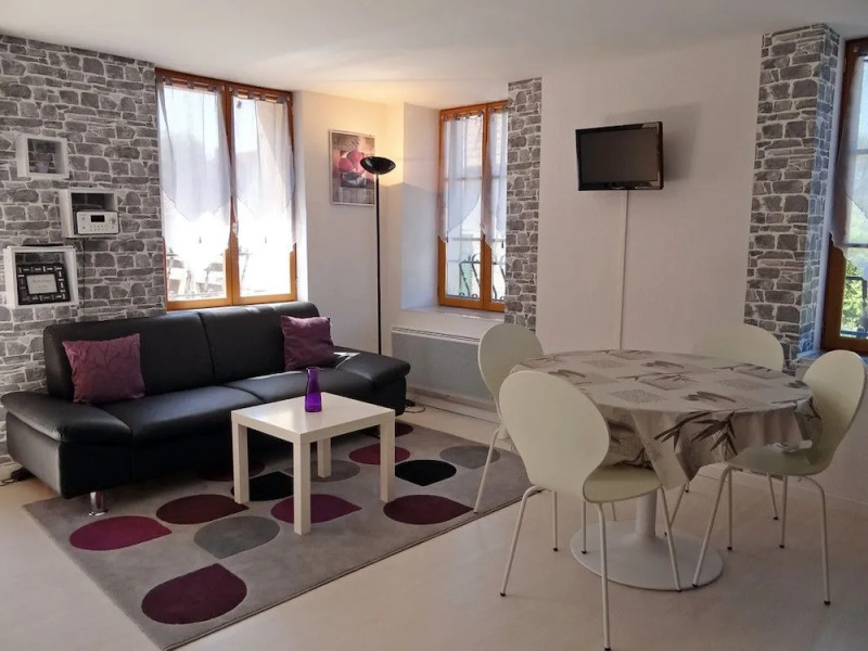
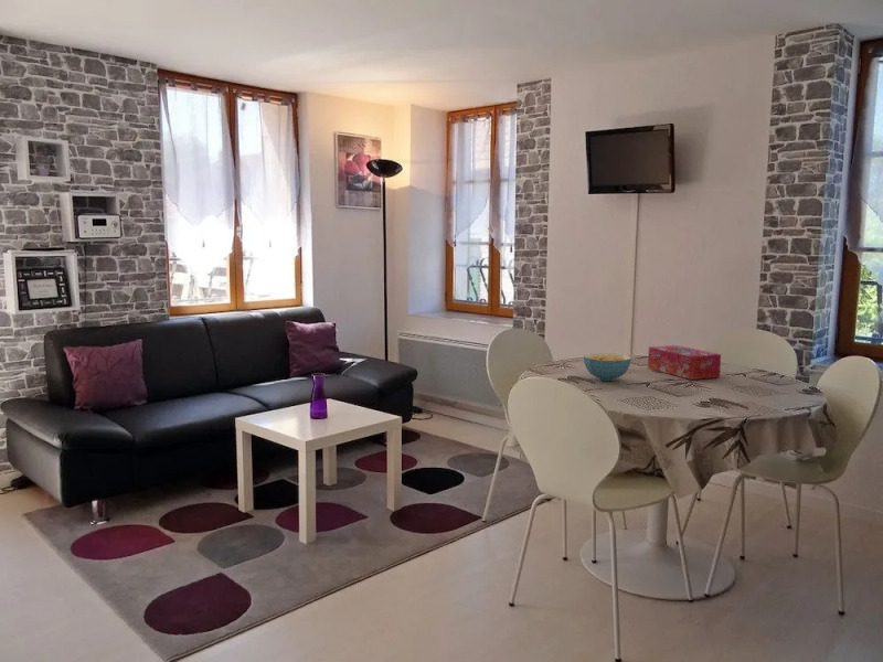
+ cereal bowl (606, 367)
+ tissue box (682, 361)
